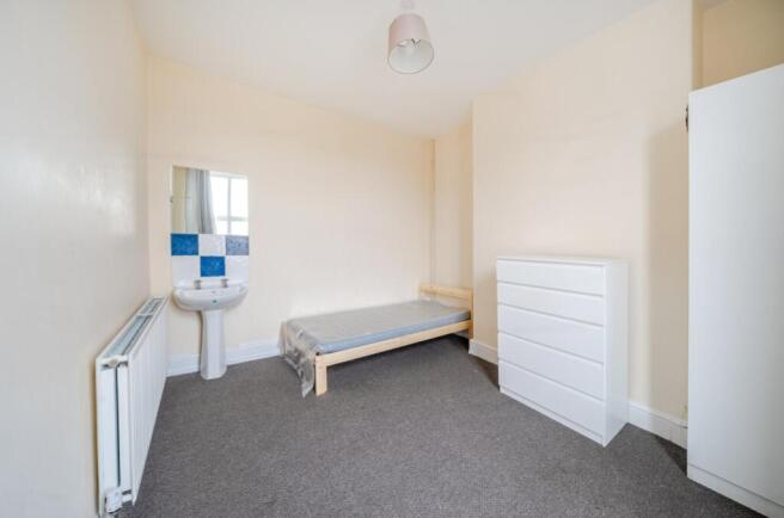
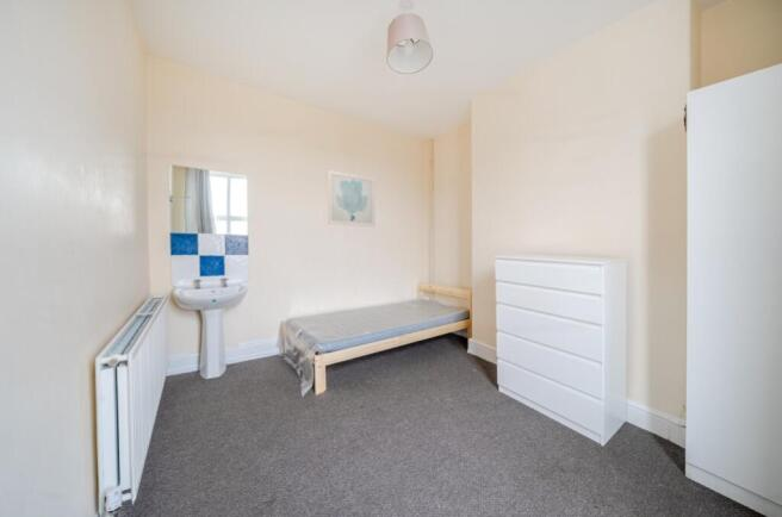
+ wall art (352, 199)
